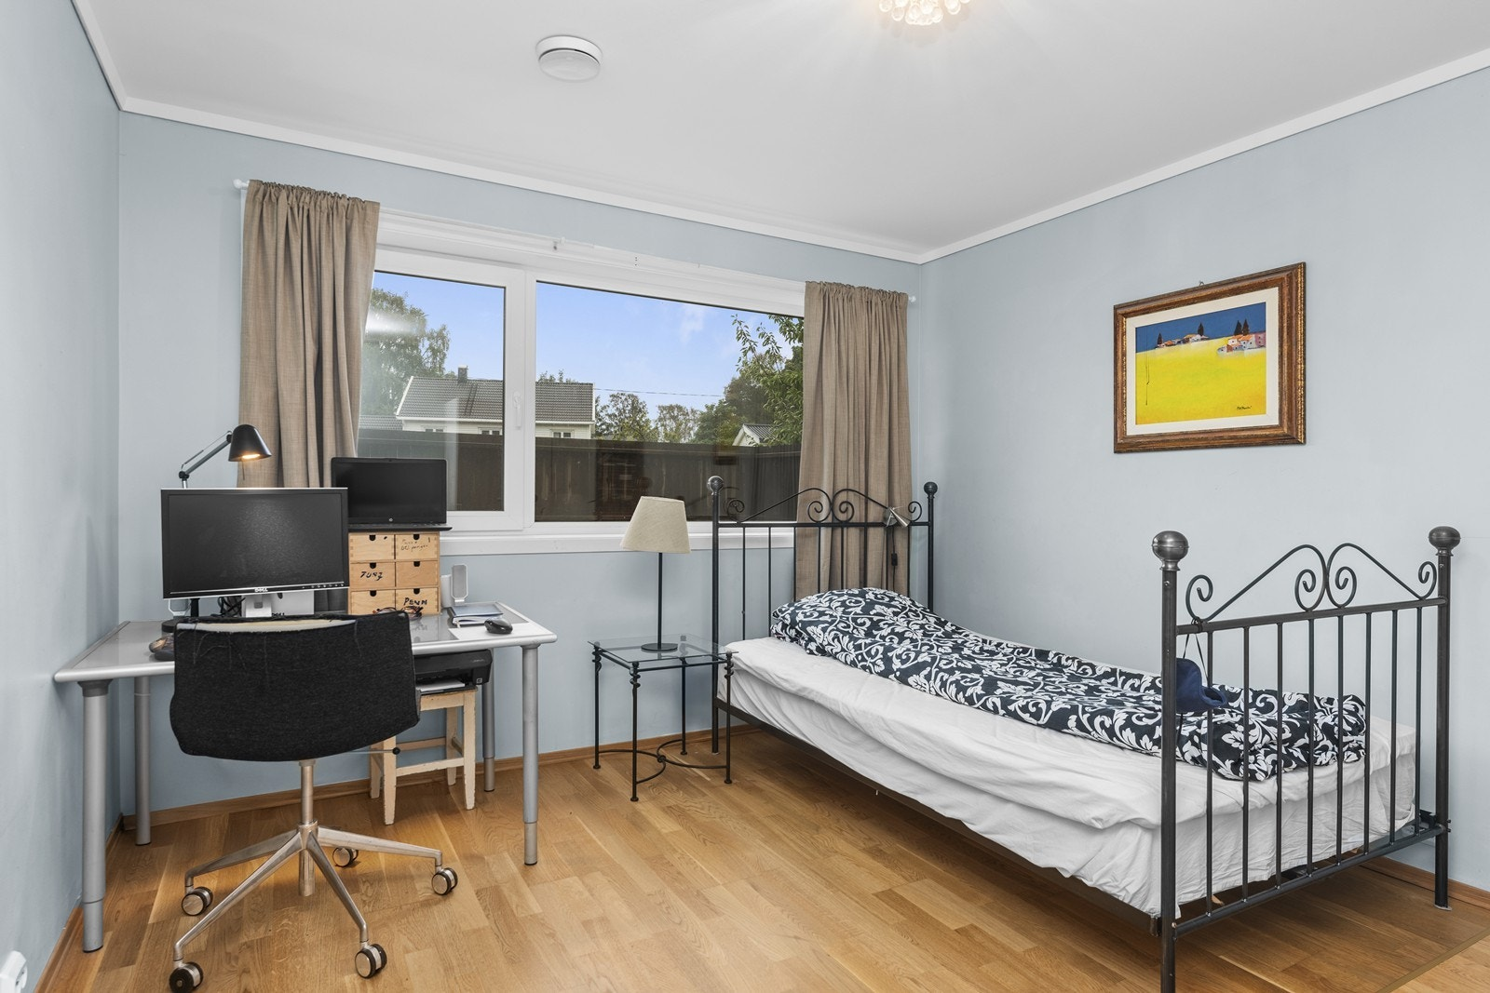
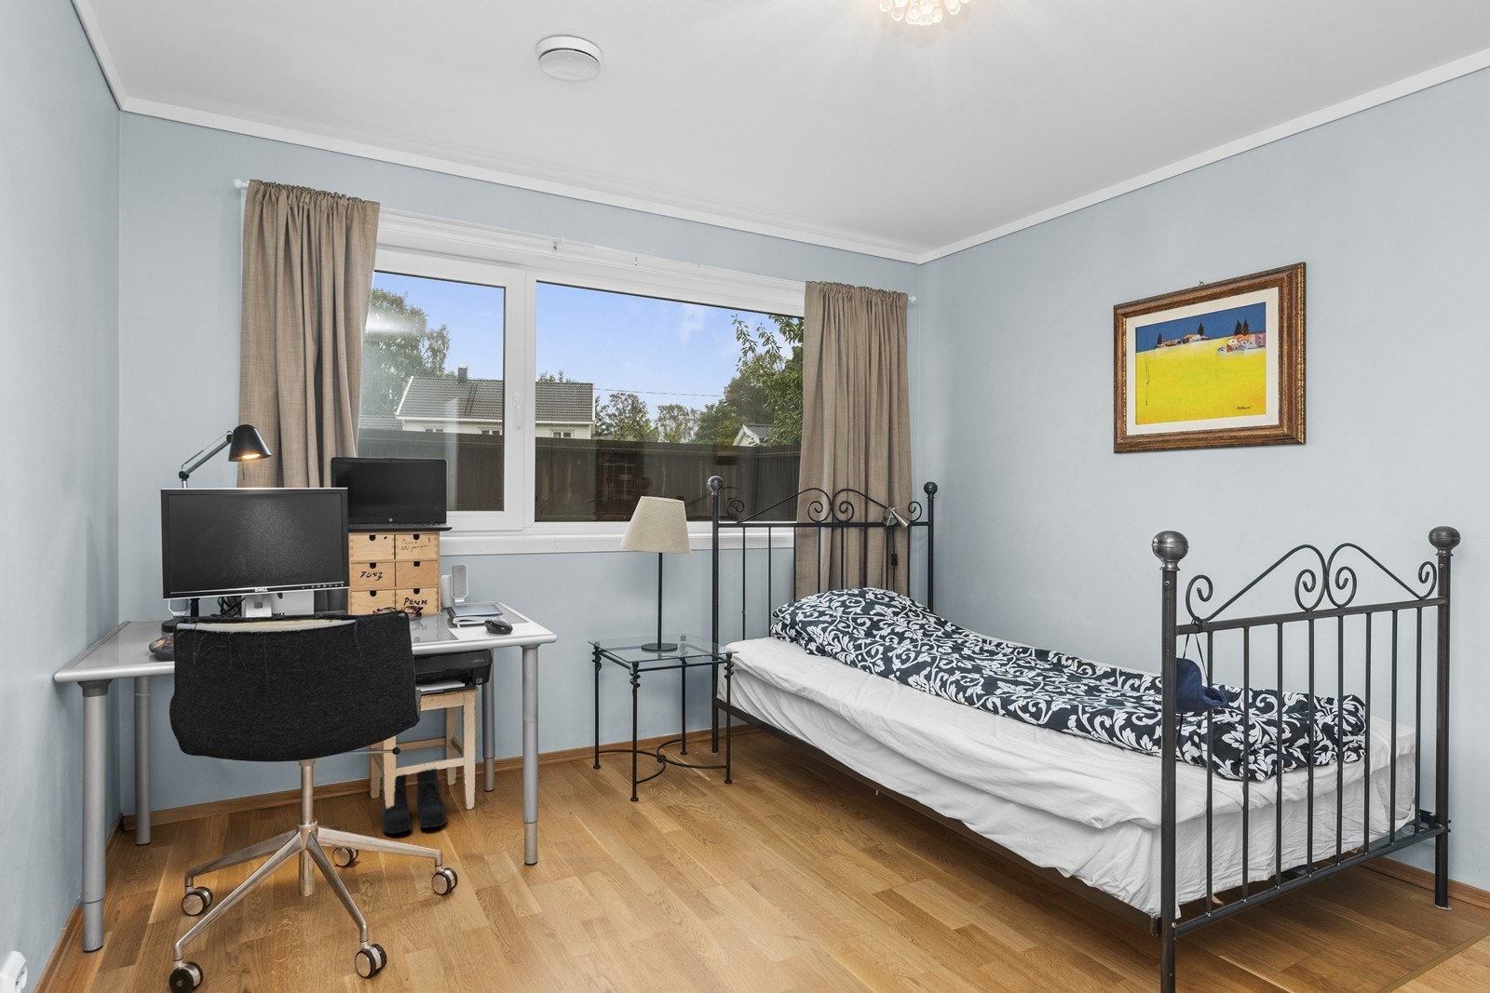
+ boots (417, 795)
